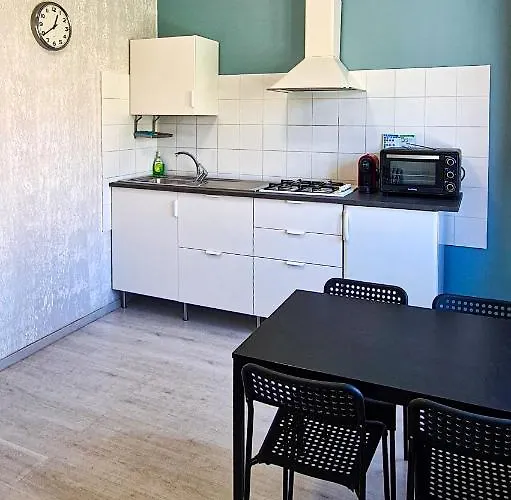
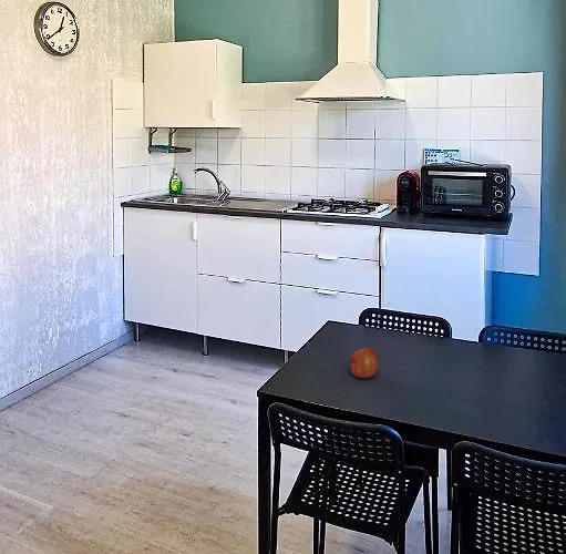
+ fruit (363, 362)
